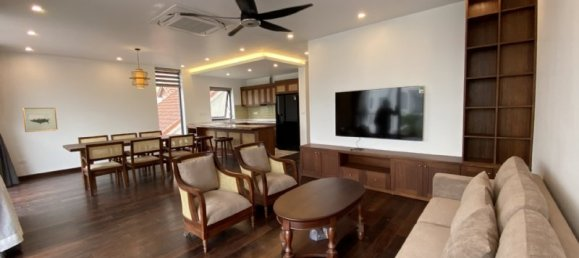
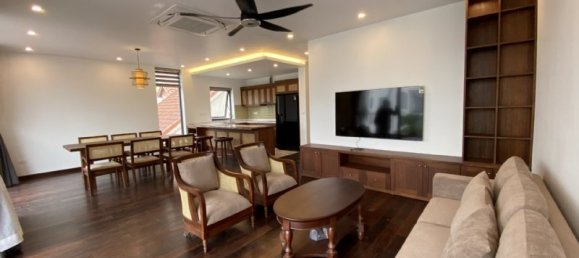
- wall art (40, 119)
